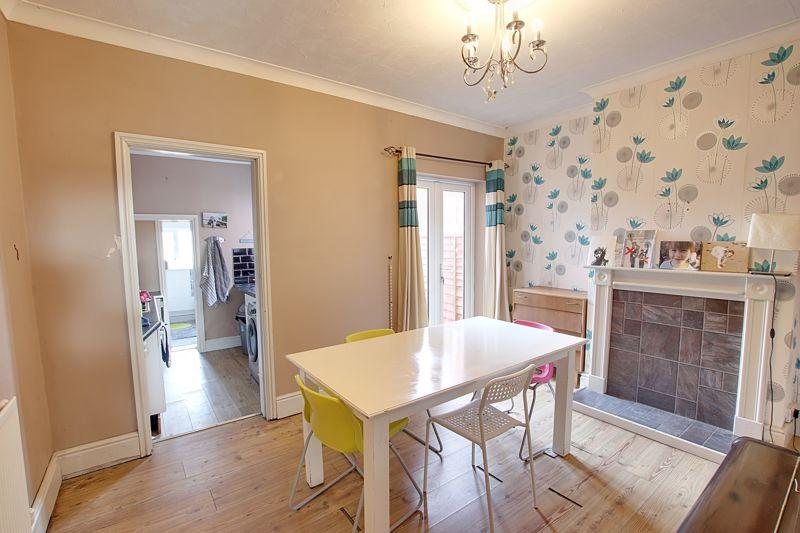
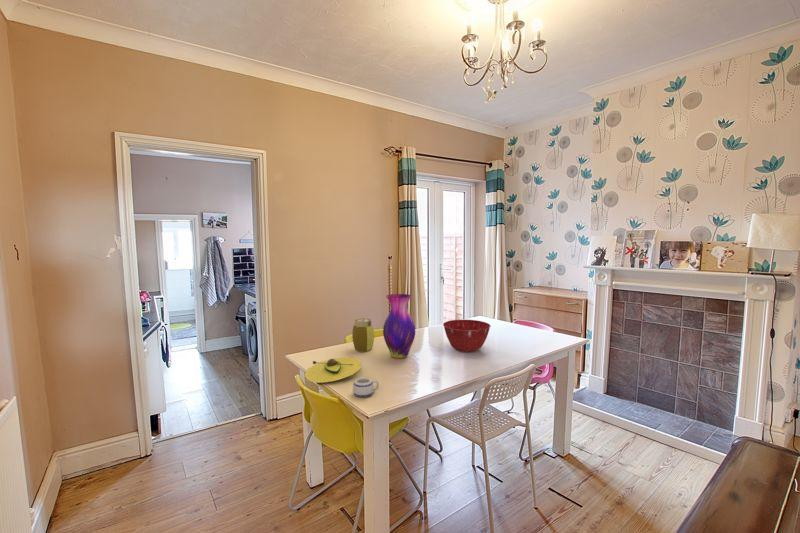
+ avocado (333, 365)
+ mug (366, 386)
+ jar (363, 334)
+ mixing bowl (466, 336)
+ vase (399, 326)
